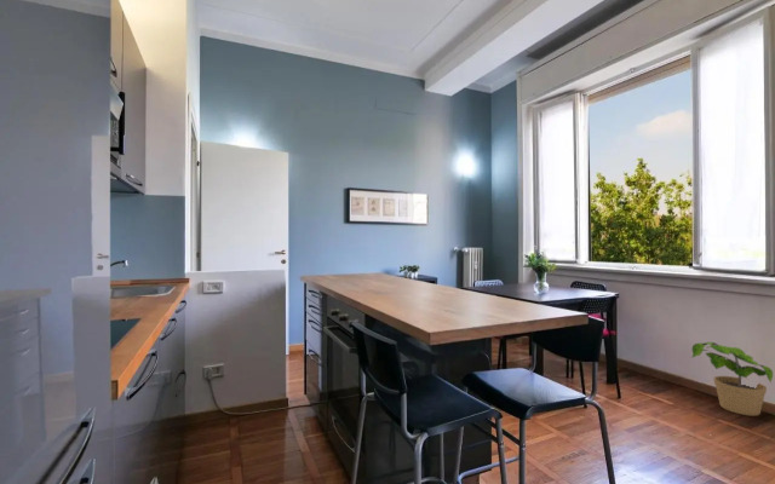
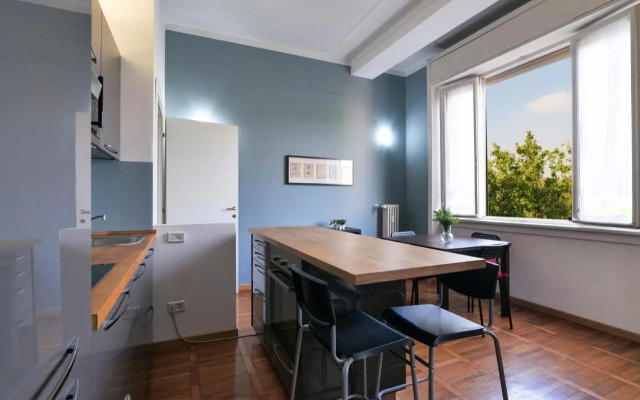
- potted plant (719, 376)
